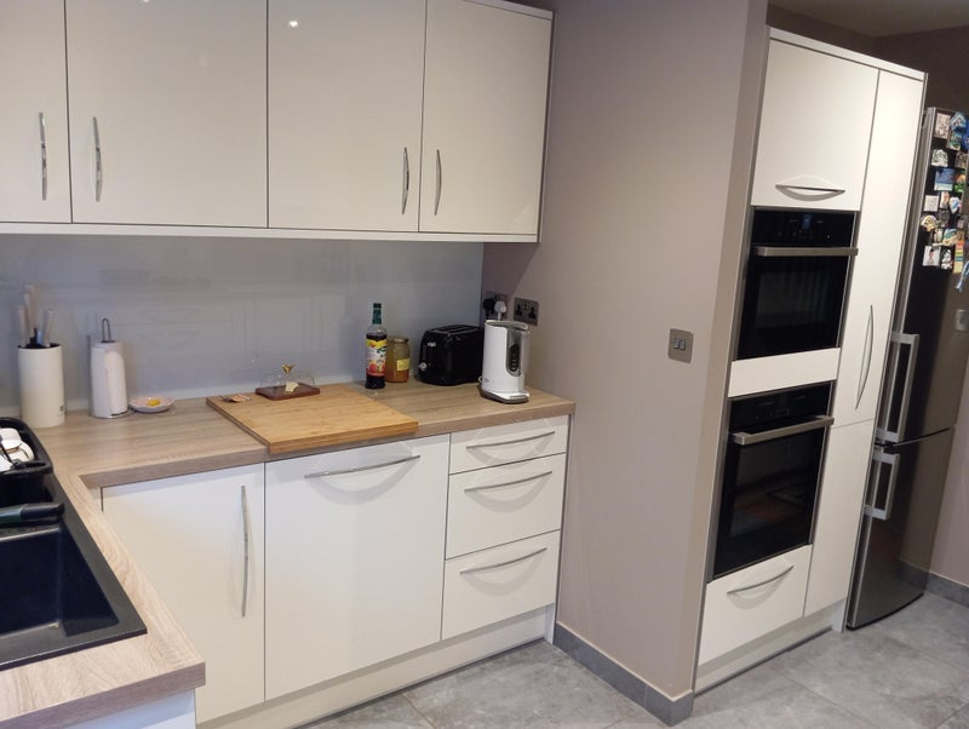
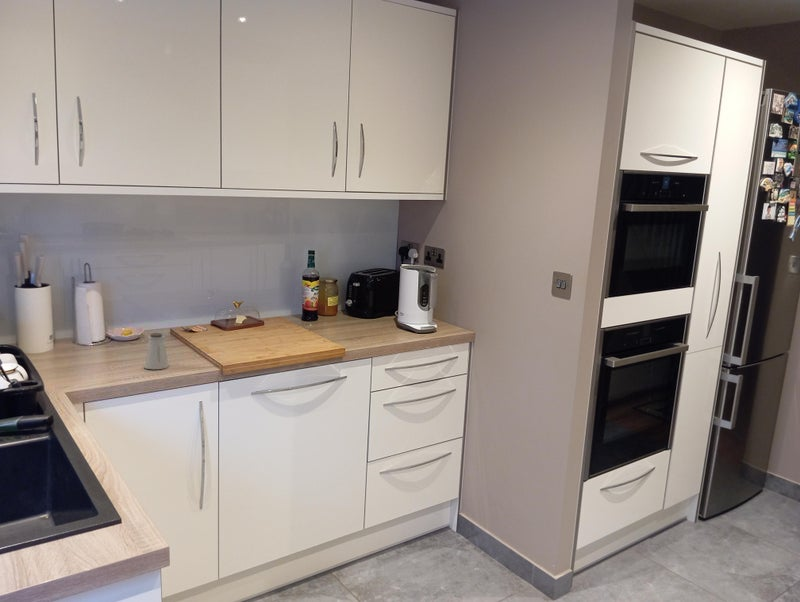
+ saltshaker (156, 350)
